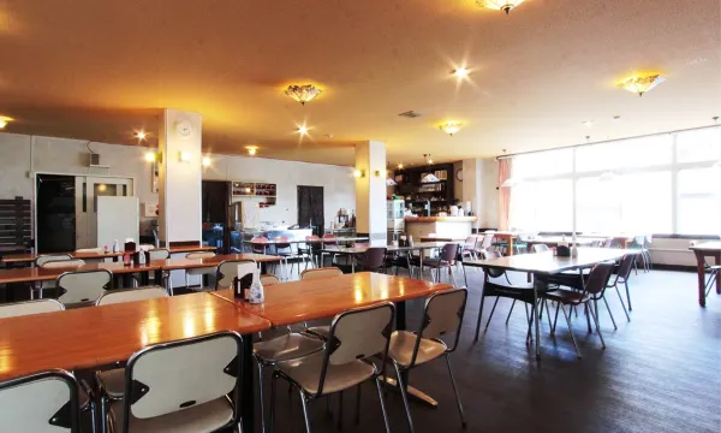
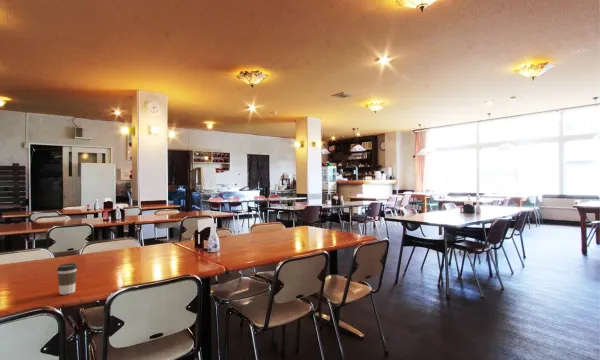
+ coffee cup (67, 278)
